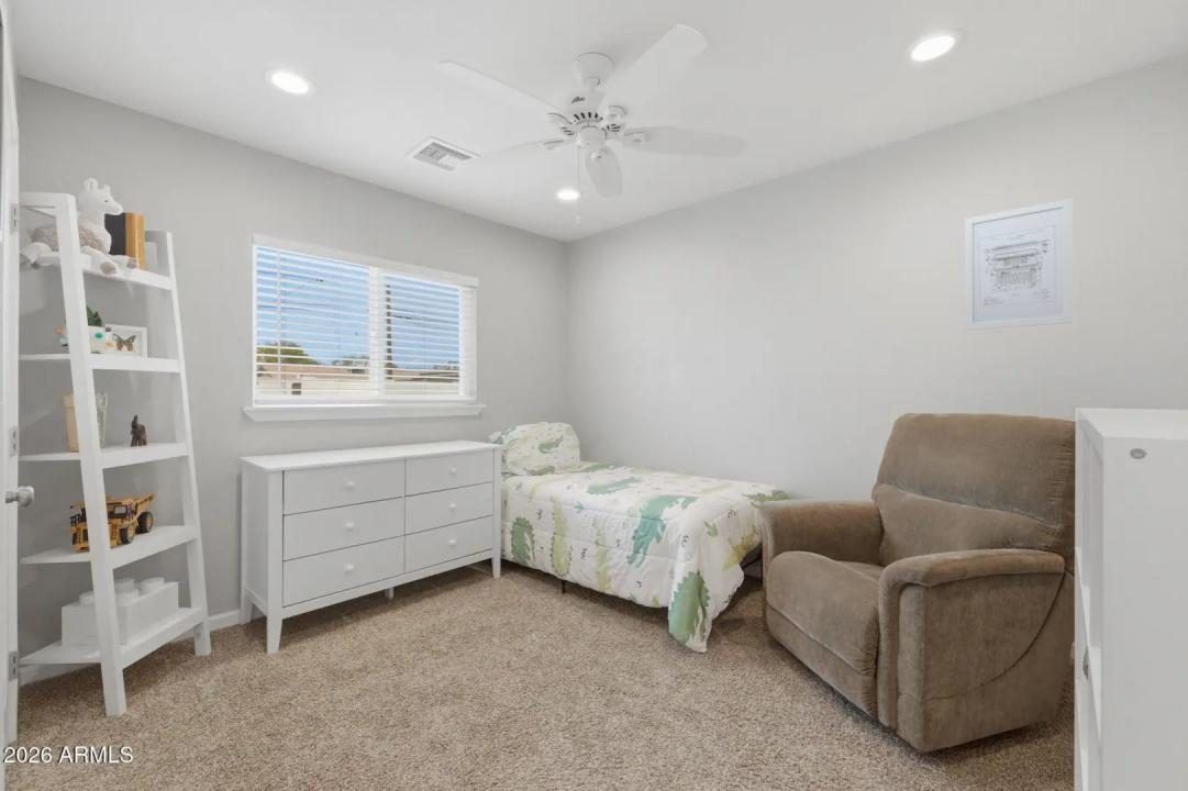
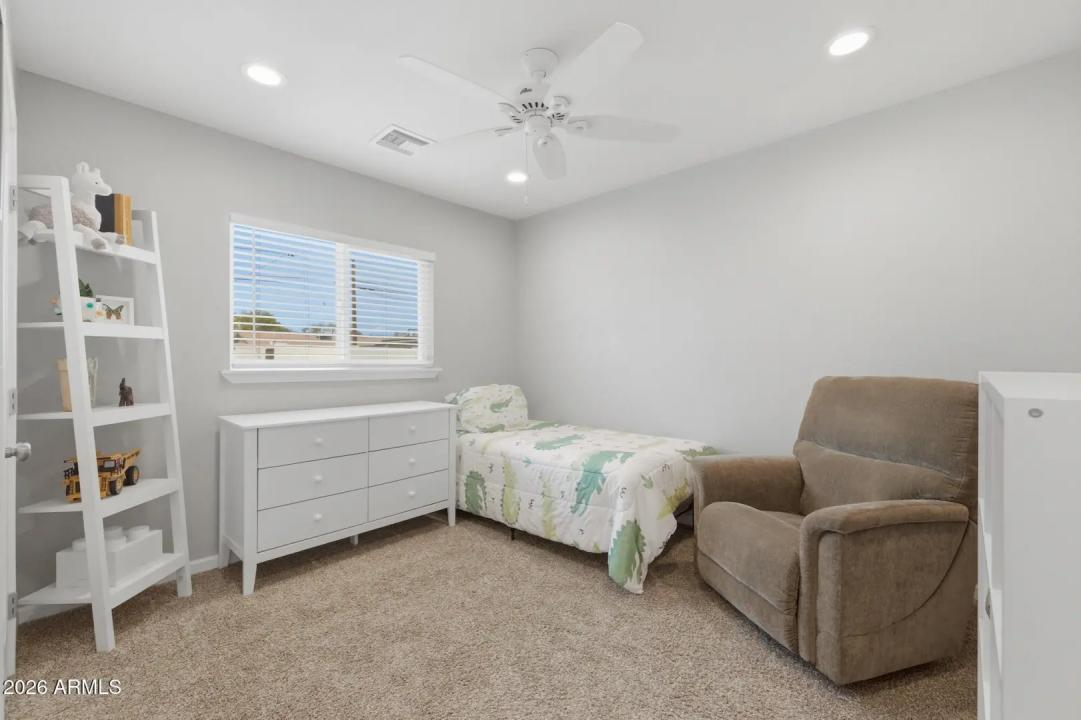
- wall art (1015, 268)
